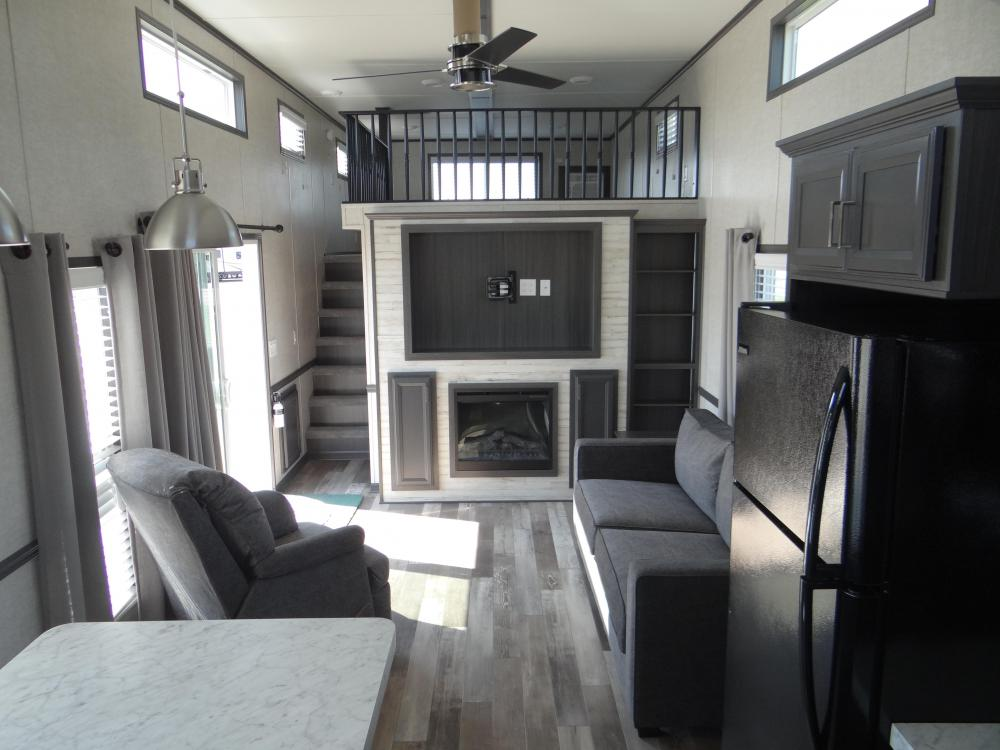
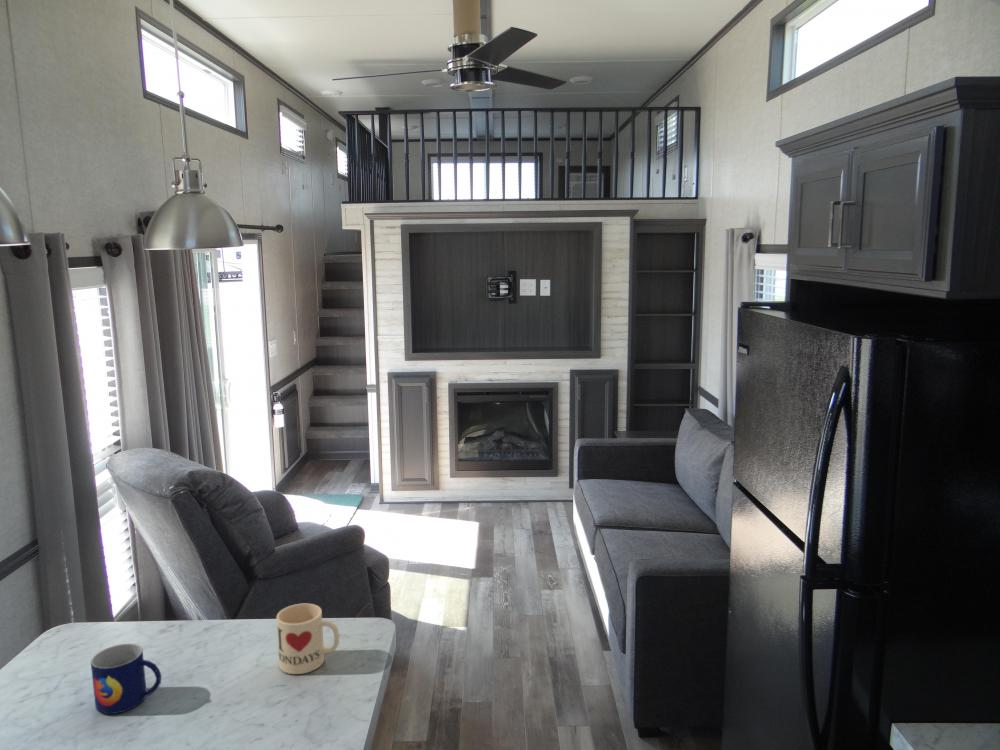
+ mug (129, 678)
+ mug (309, 638)
